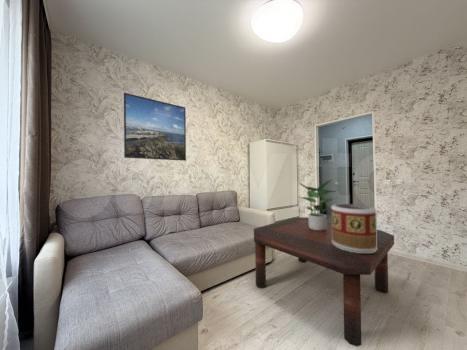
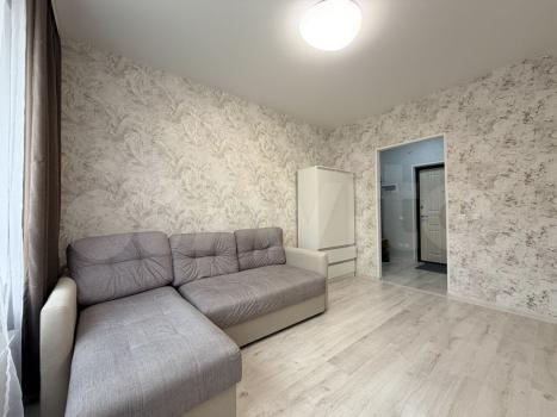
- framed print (157, 130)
- potted plant (314, 203)
- coffee table (319, 259)
- decorative container (352, 226)
